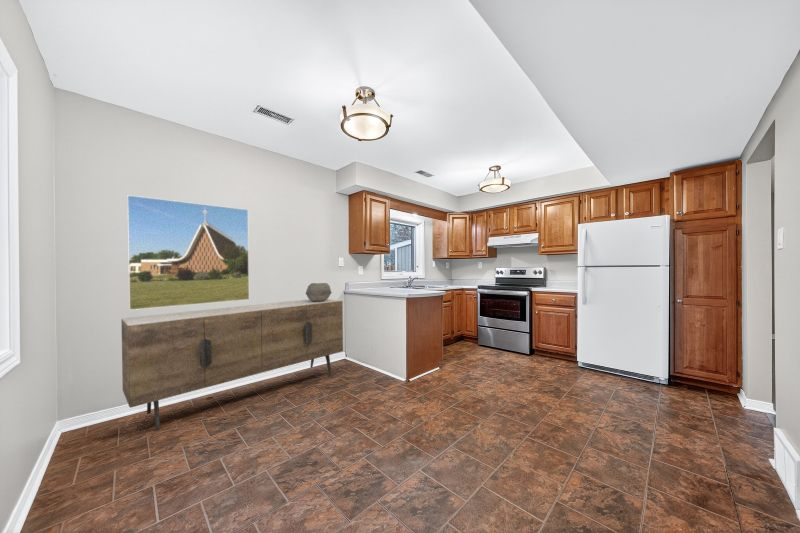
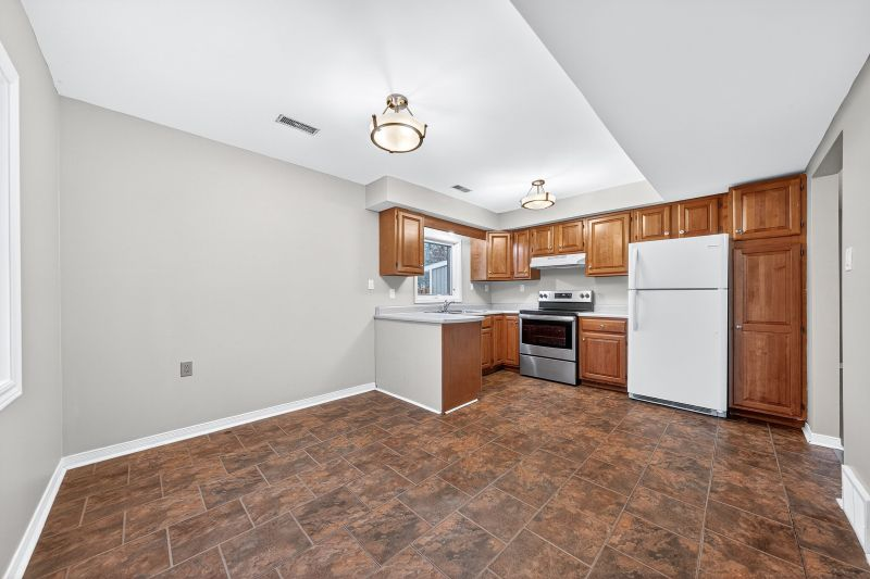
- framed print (195, 253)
- sideboard (252, 350)
- ceramic pot (318, 292)
